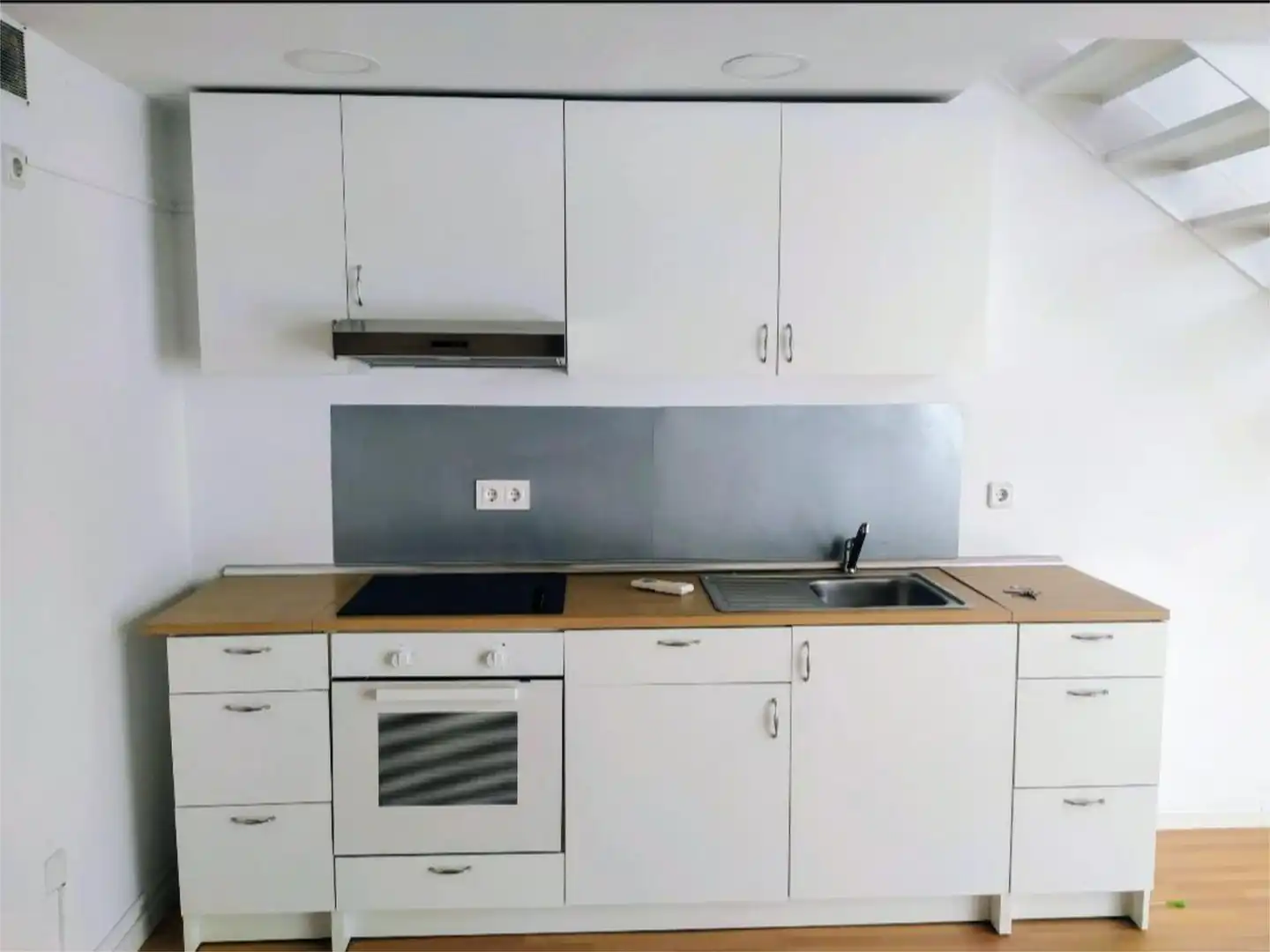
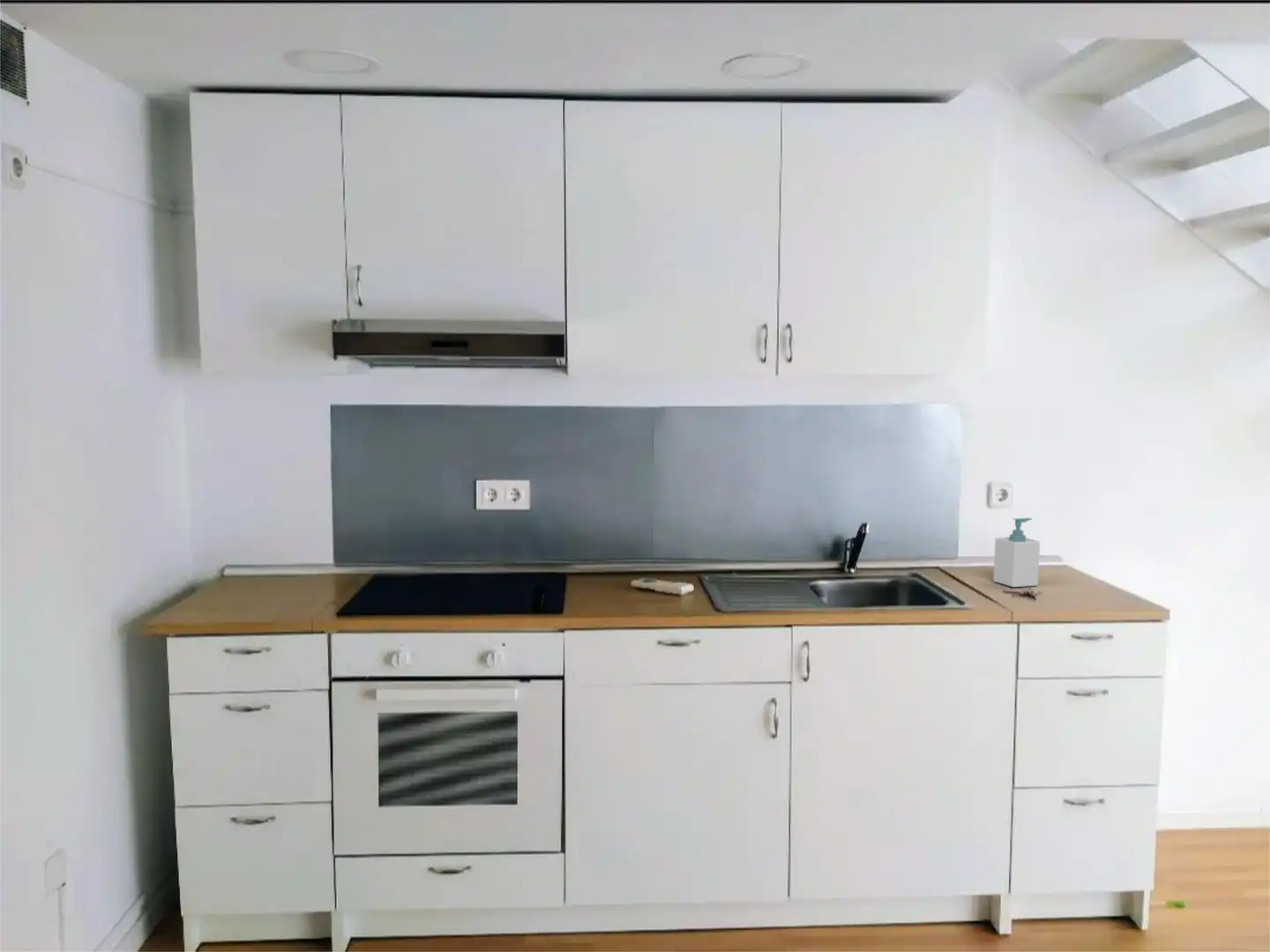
+ soap bottle (1017, 551)
